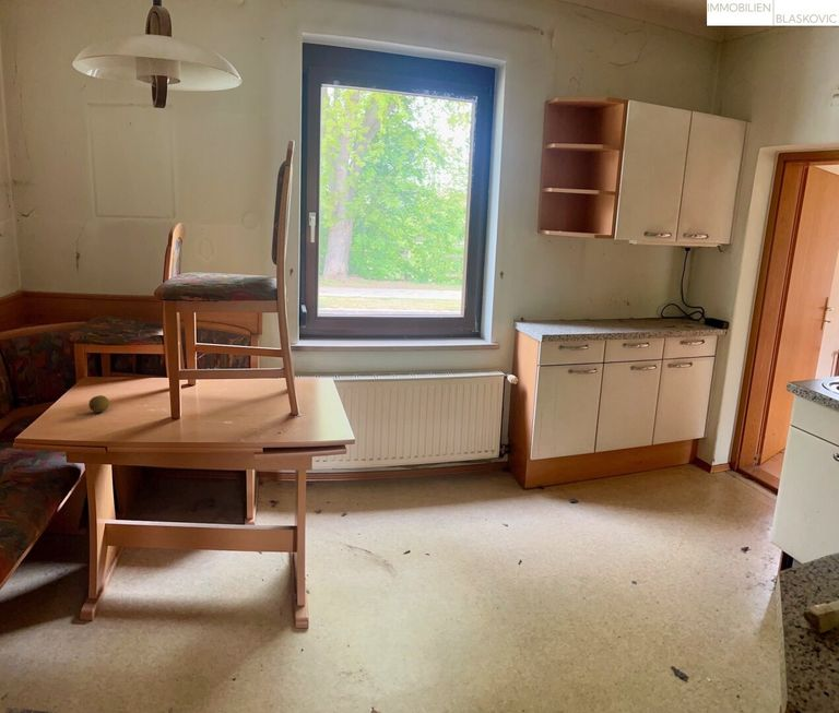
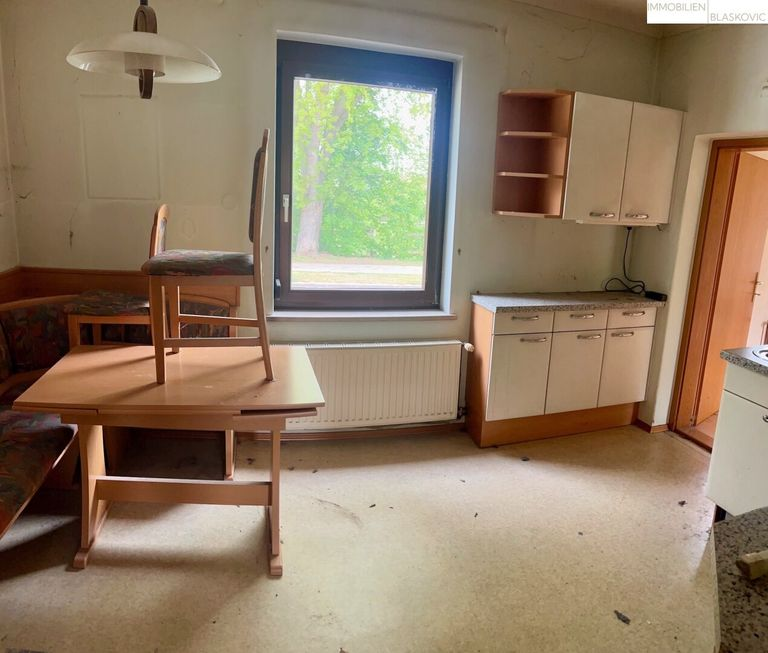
- fruit (98, 403)
